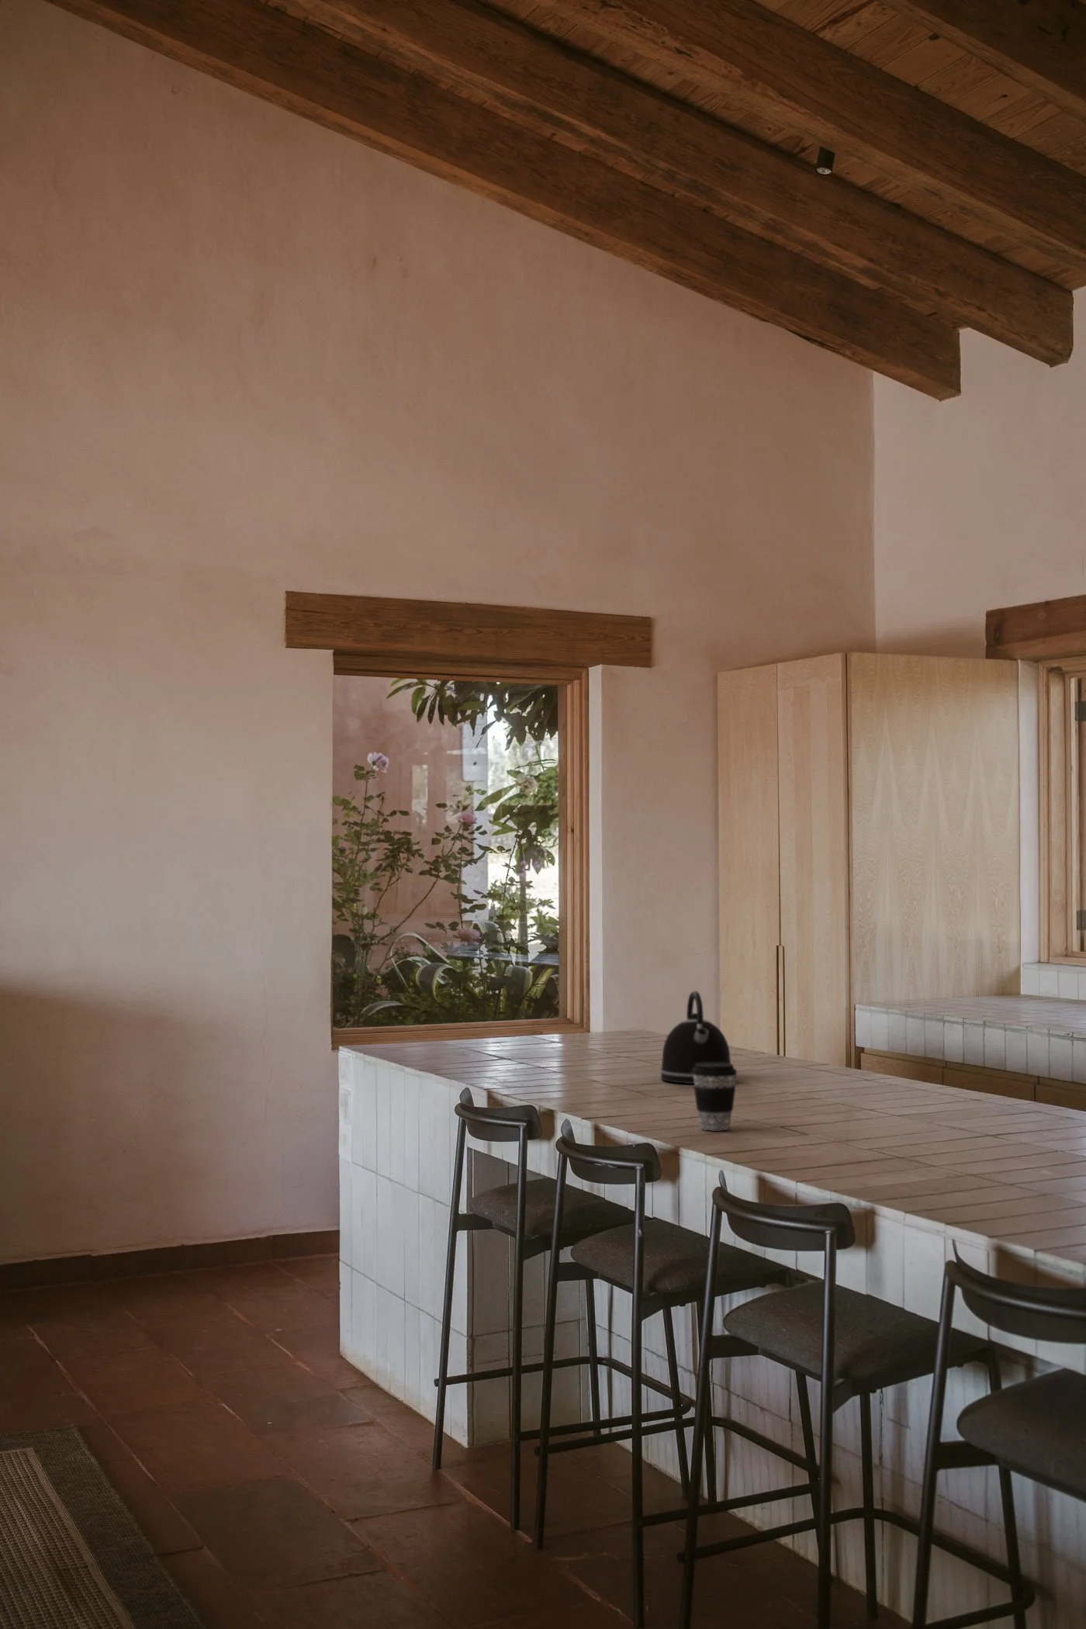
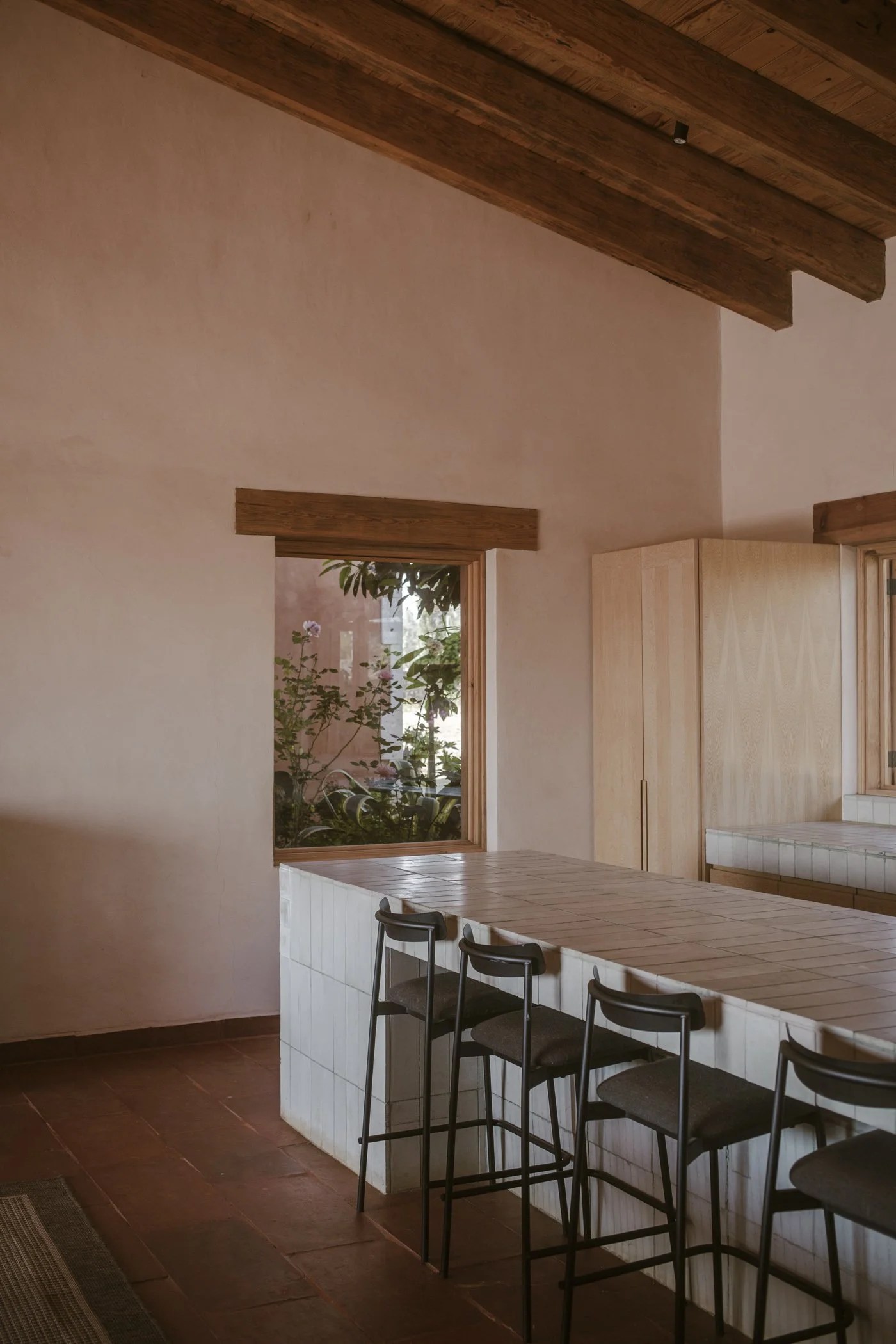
- coffee cup (714, 1096)
- kettle (696, 1034)
